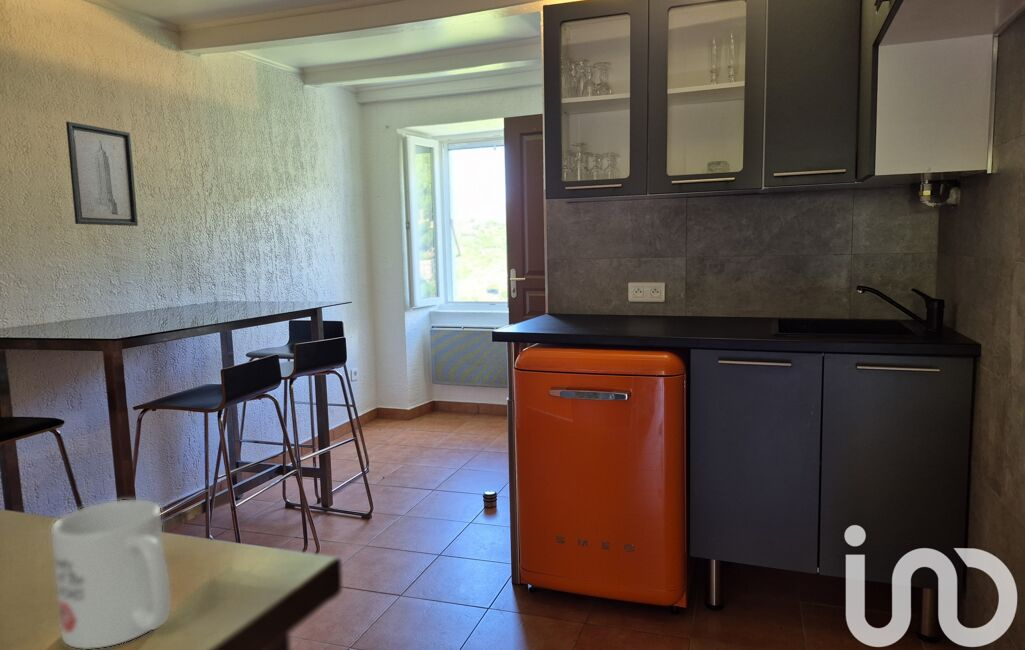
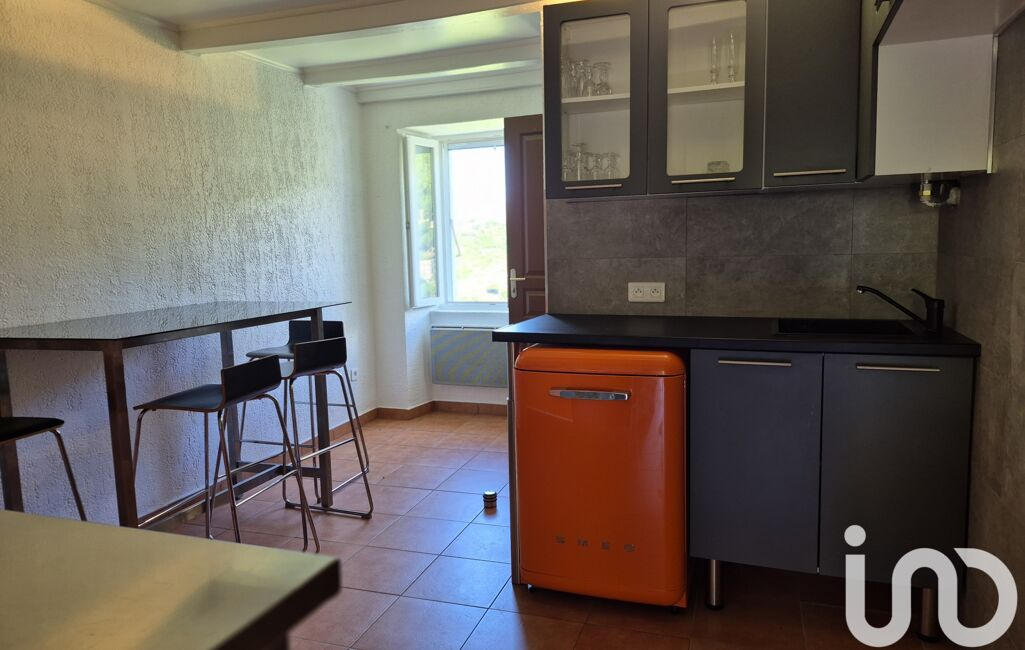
- wall art (103, 176)
- mug (123, 574)
